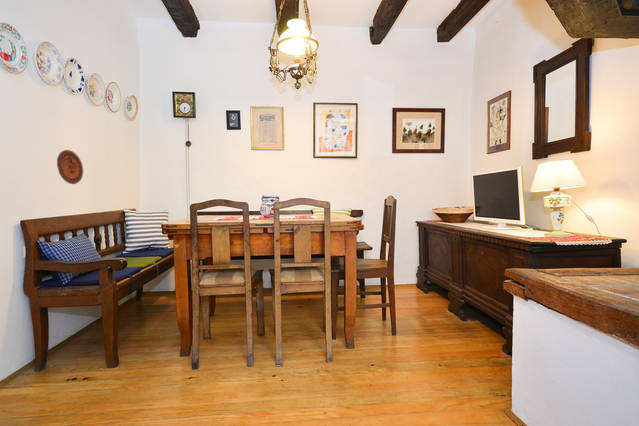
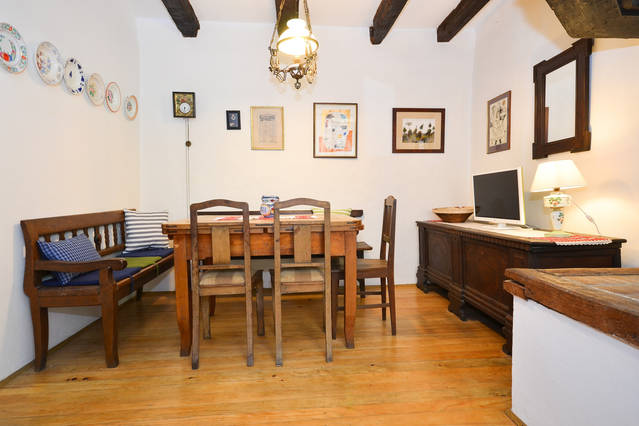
- decorative plate (70, 167)
